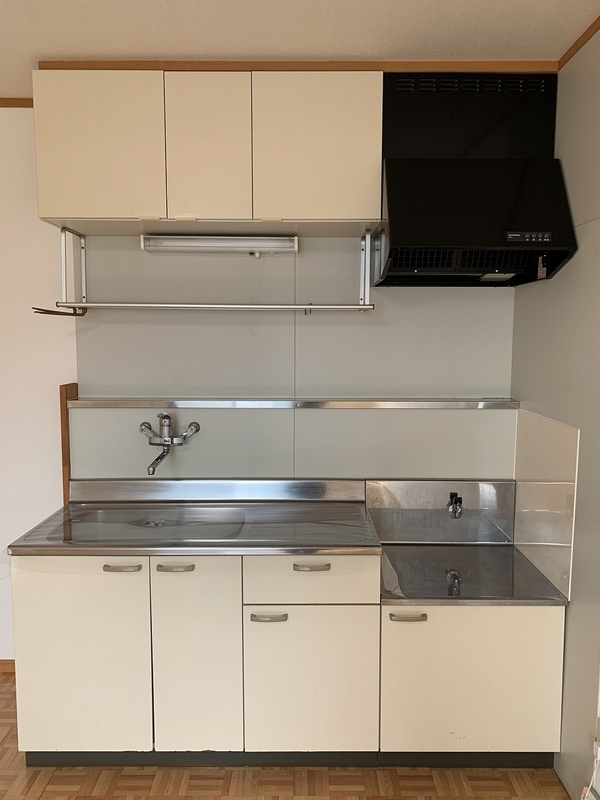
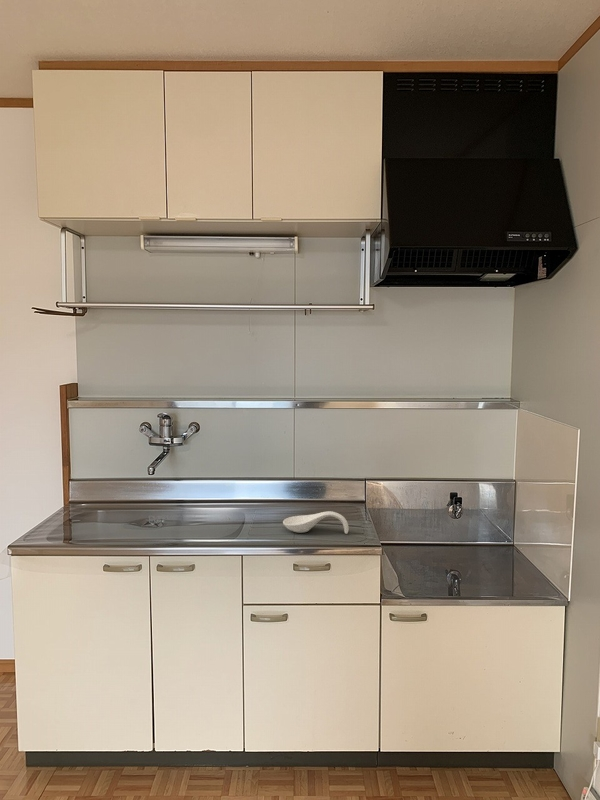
+ spoon rest (315, 521)
